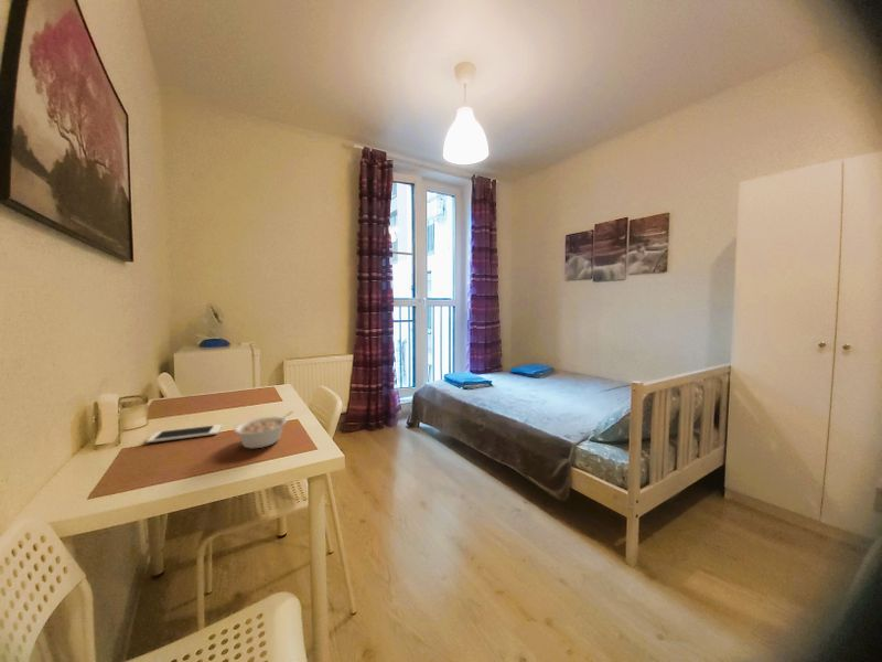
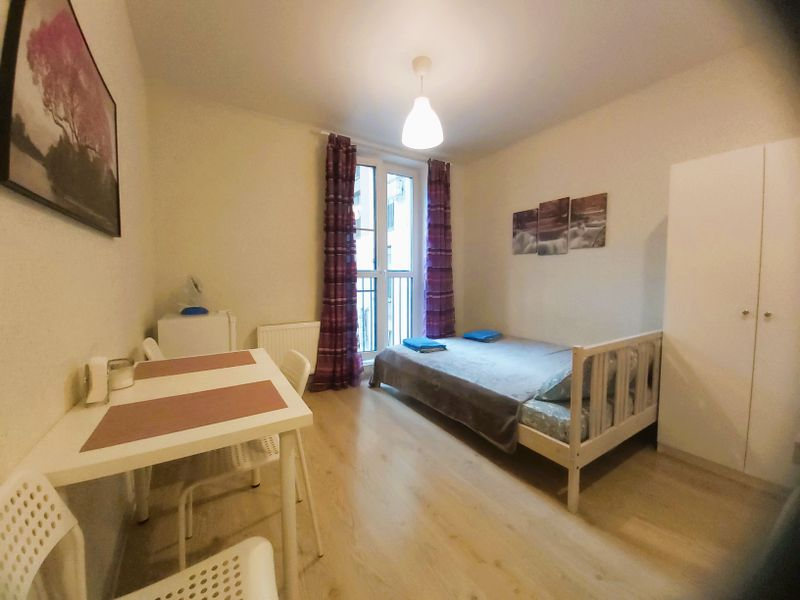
- legume (262, 430)
- cell phone (186, 433)
